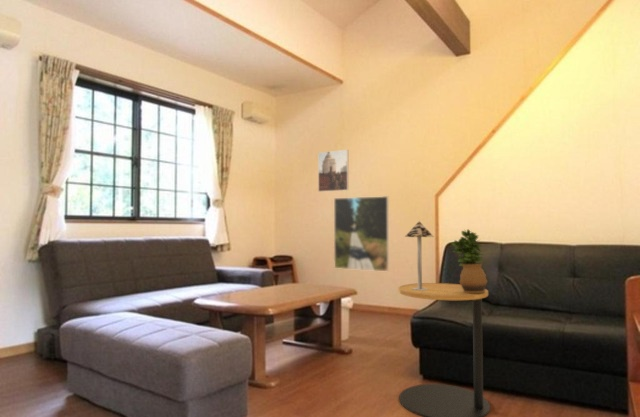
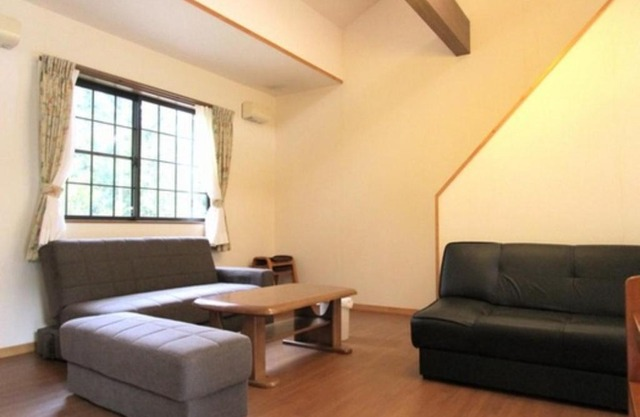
- side table (473, 345)
- potted plant (471, 260)
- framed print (333, 171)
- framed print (360, 233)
- table lamp (419, 254)
